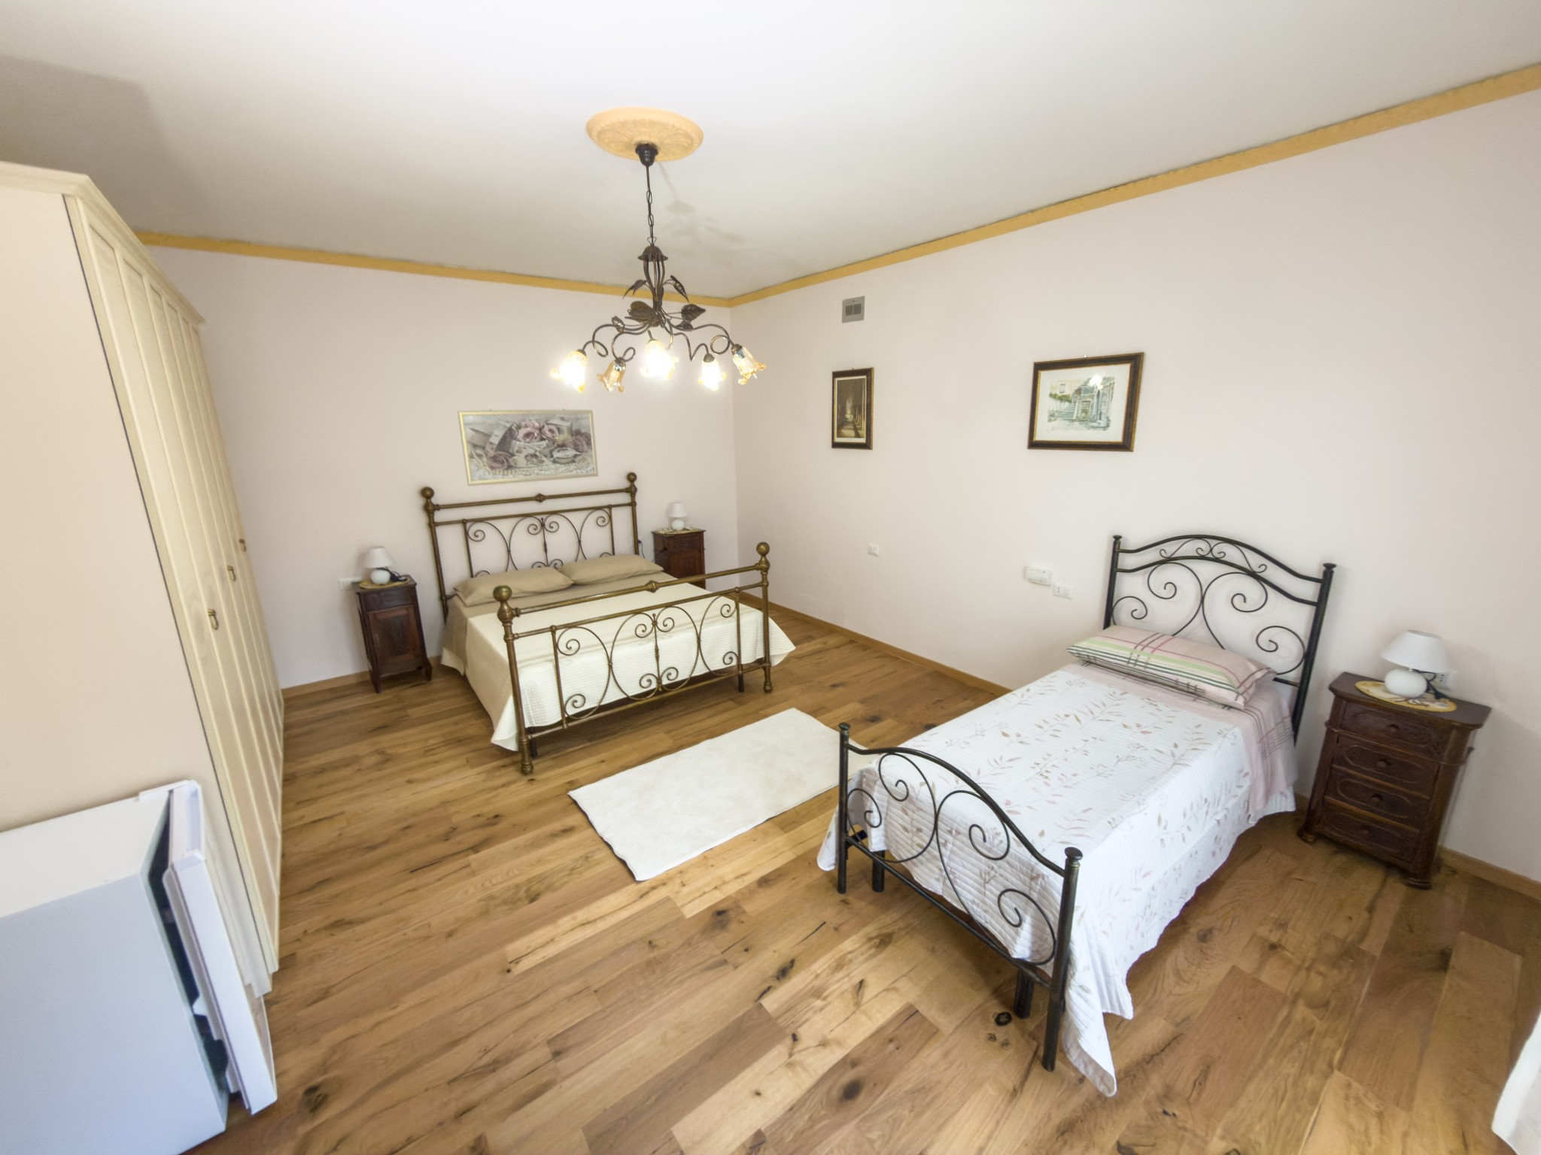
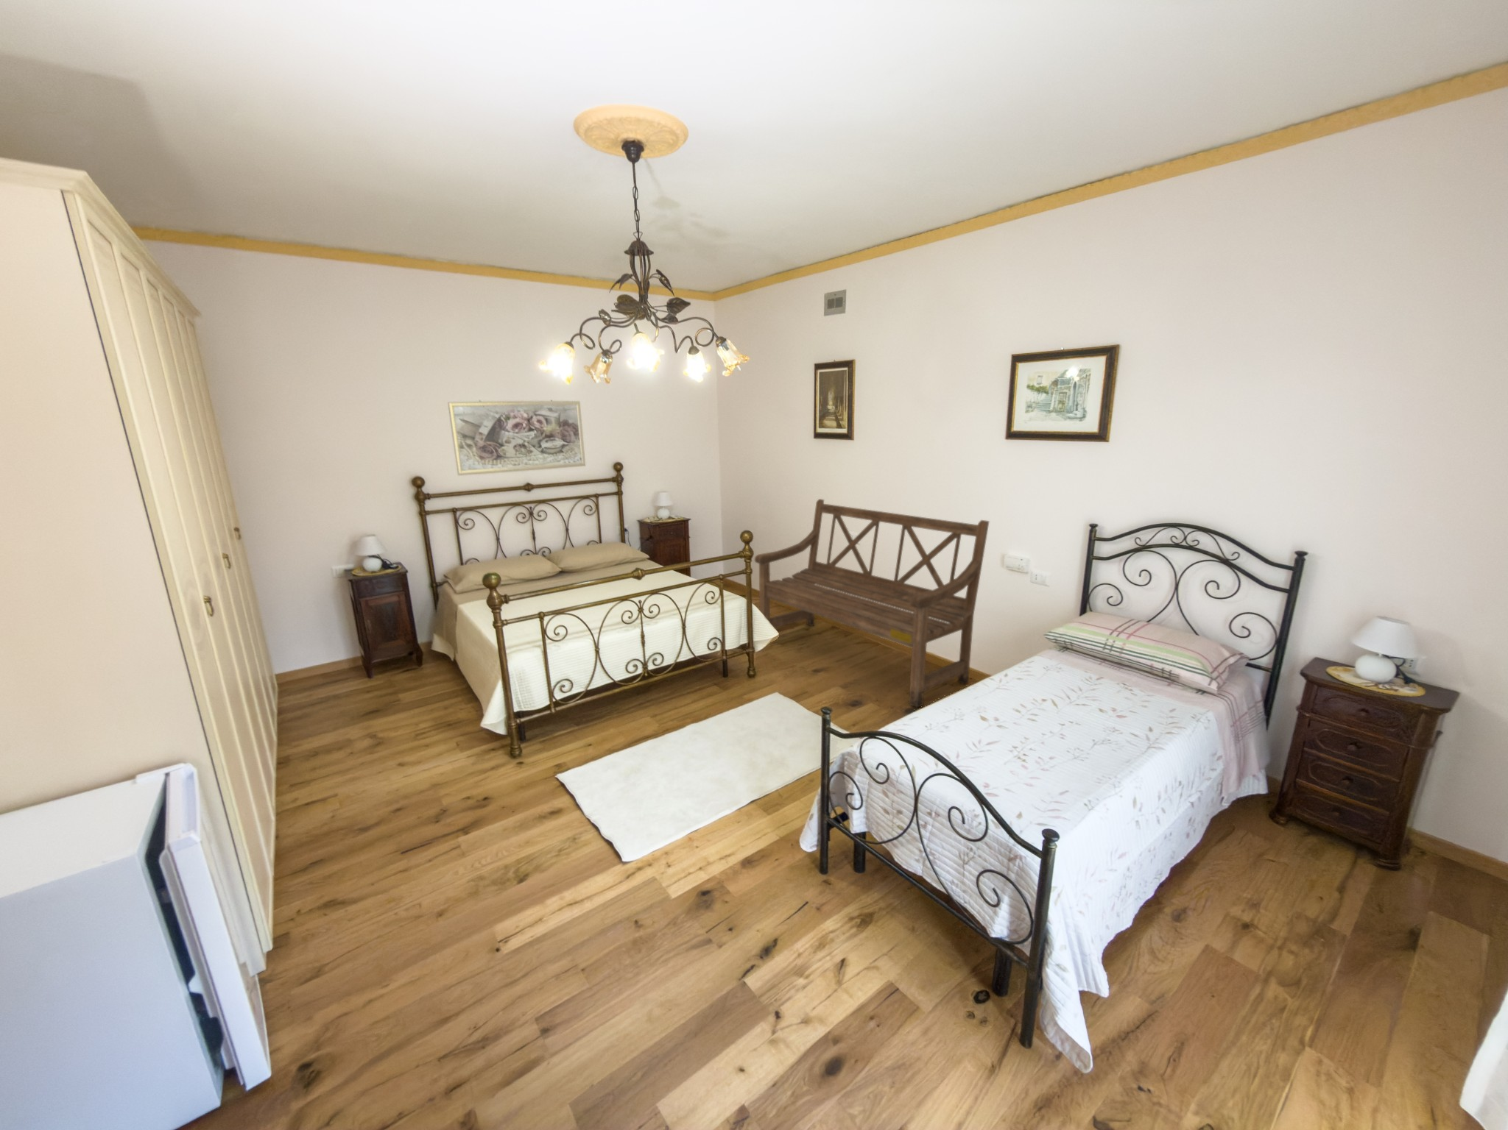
+ bench (857, 588)
